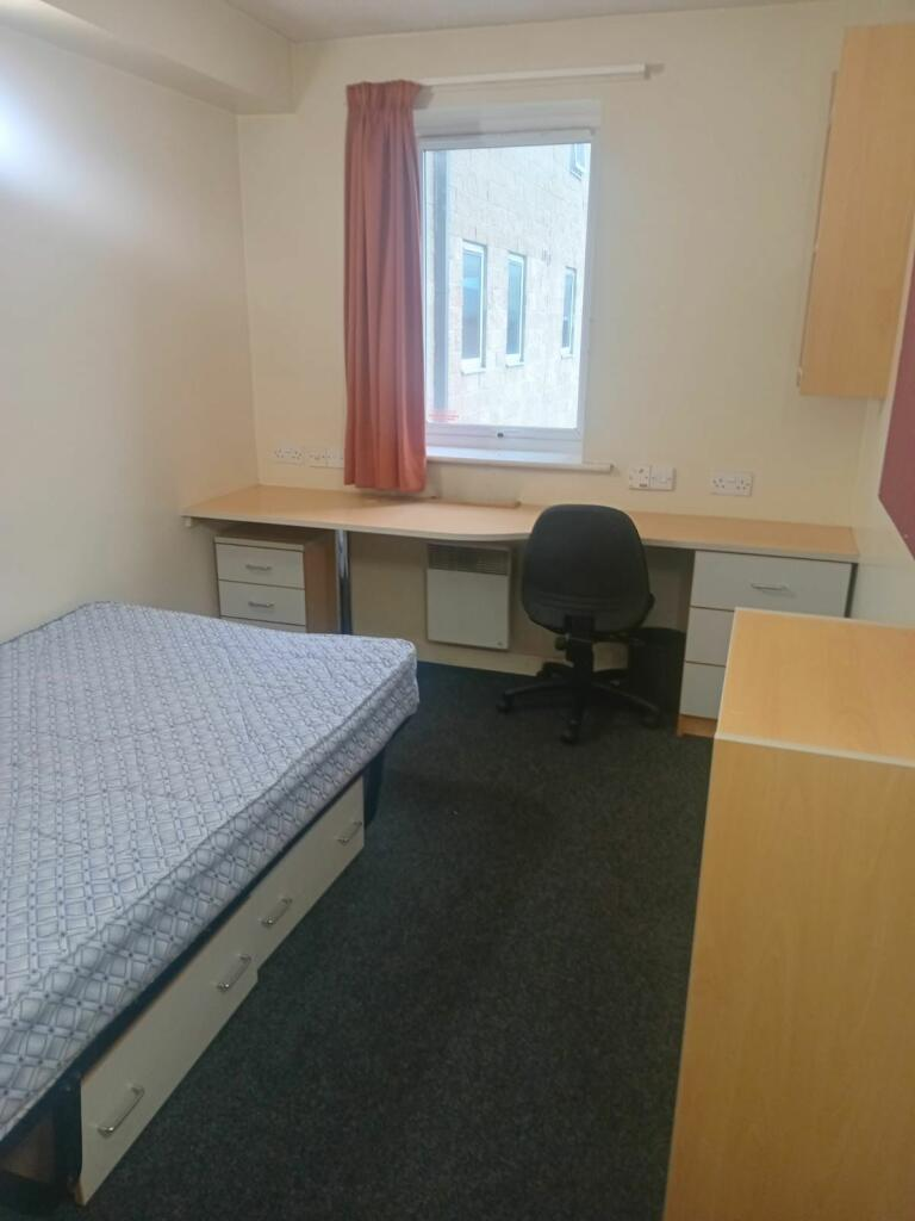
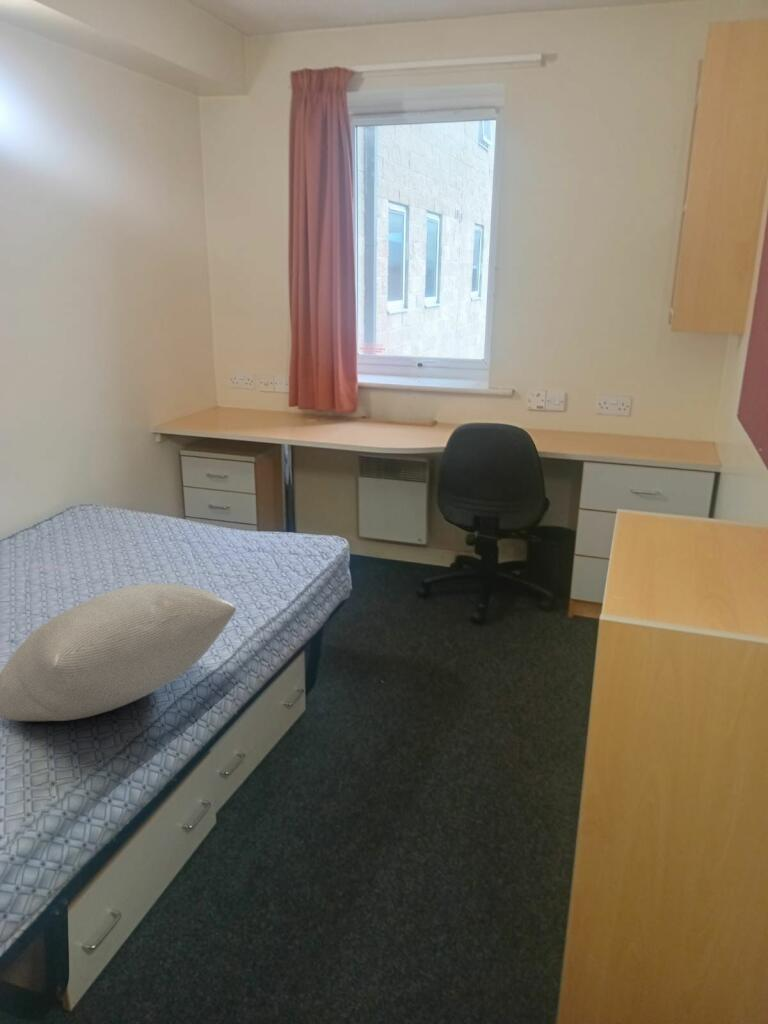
+ pillow (112, 648)
